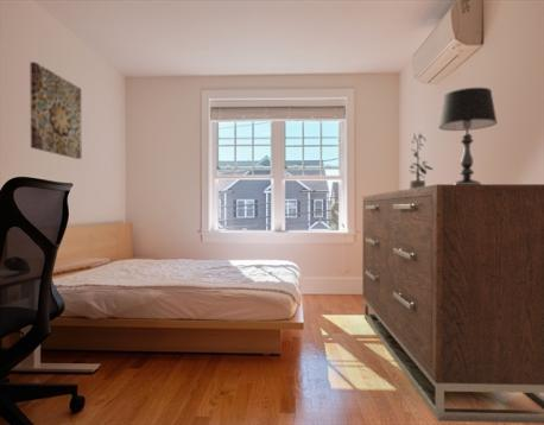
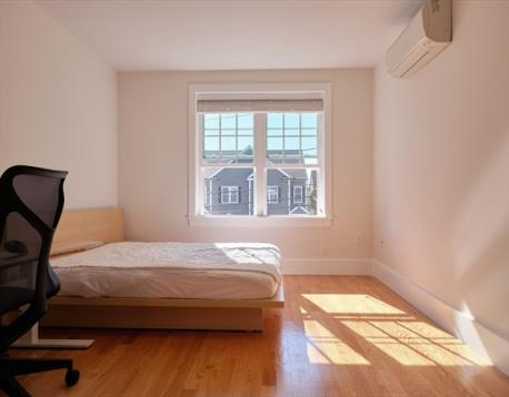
- table lamp (467, 140)
- wall art (57, 115)
- potted plant (417, 163)
- dresser (430, 272)
